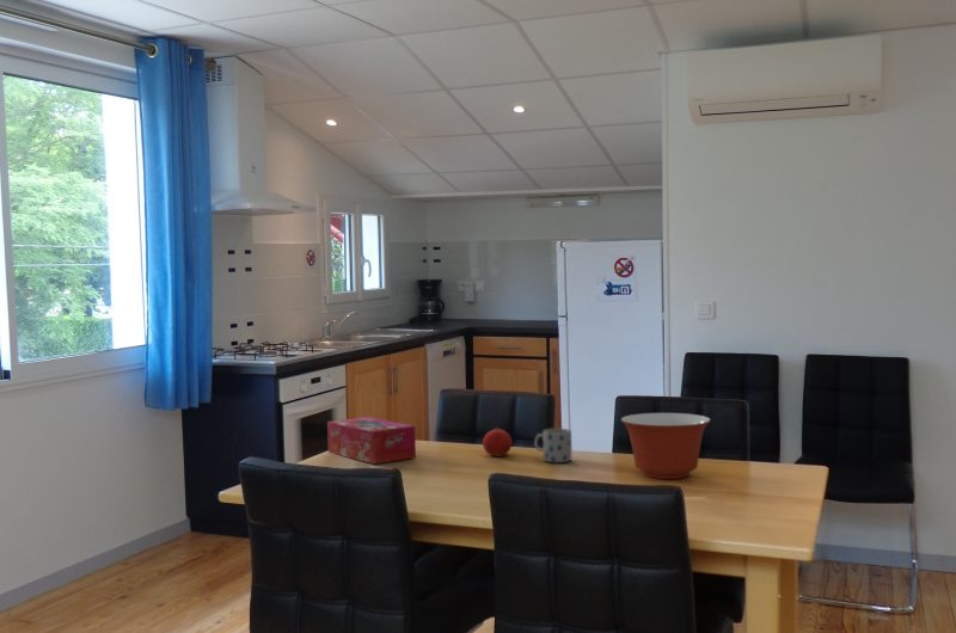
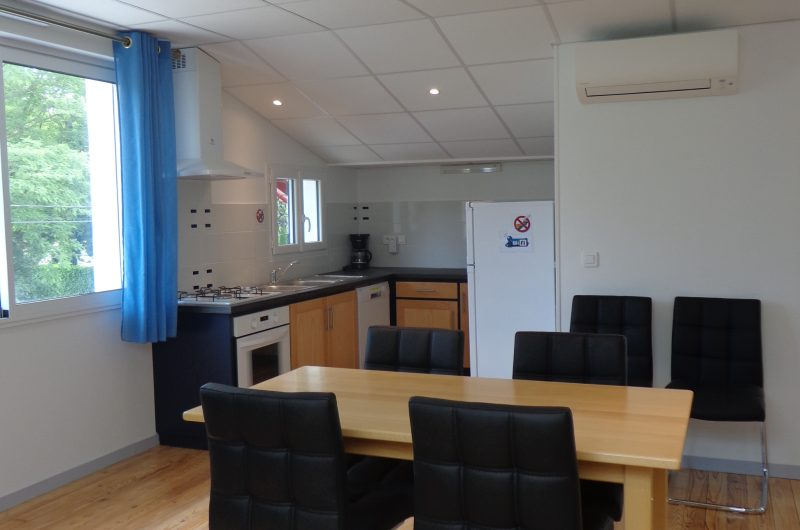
- fruit (497, 440)
- tissue box (370, 438)
- mug (552, 444)
- mixing bowl (666, 447)
